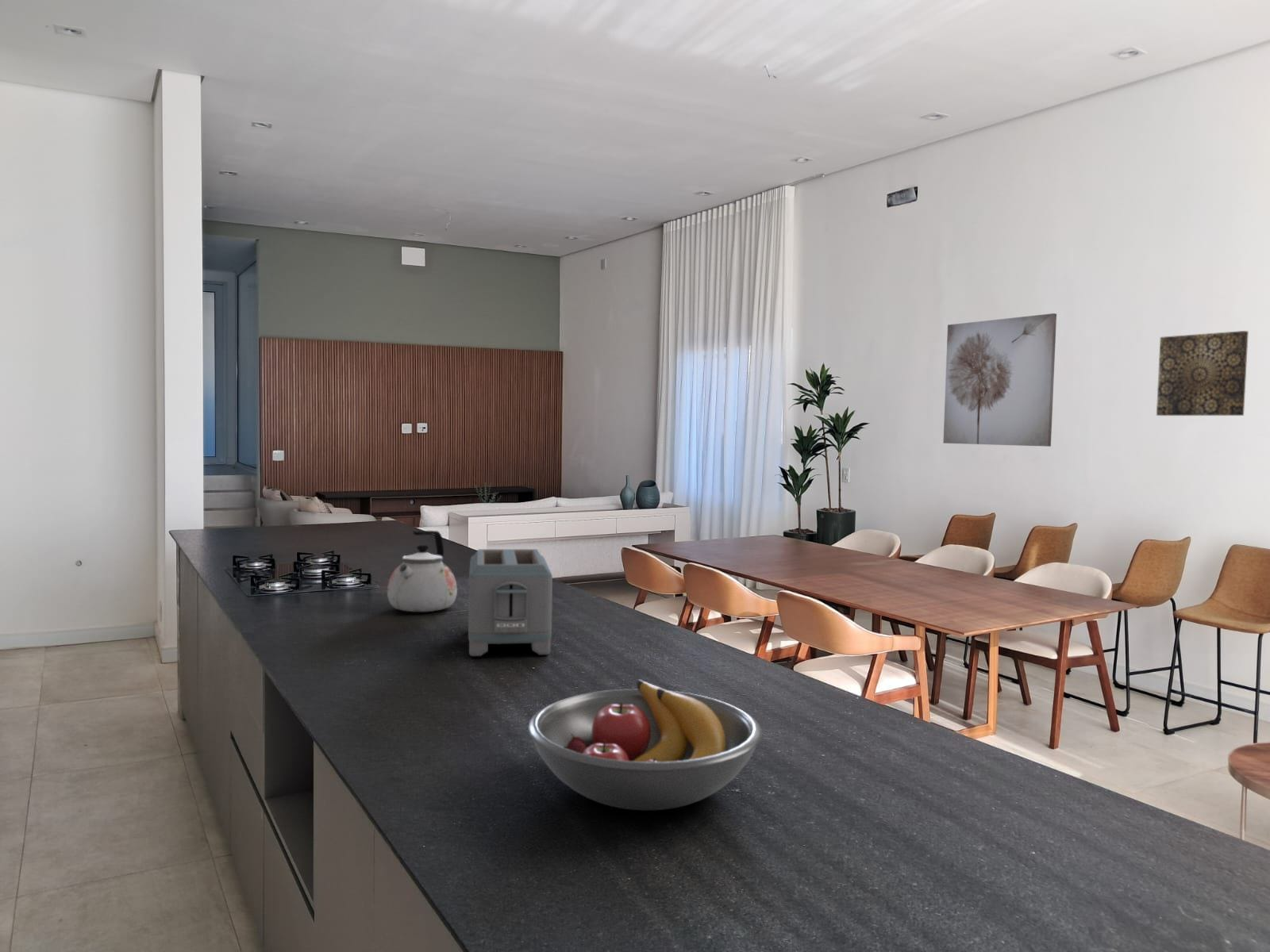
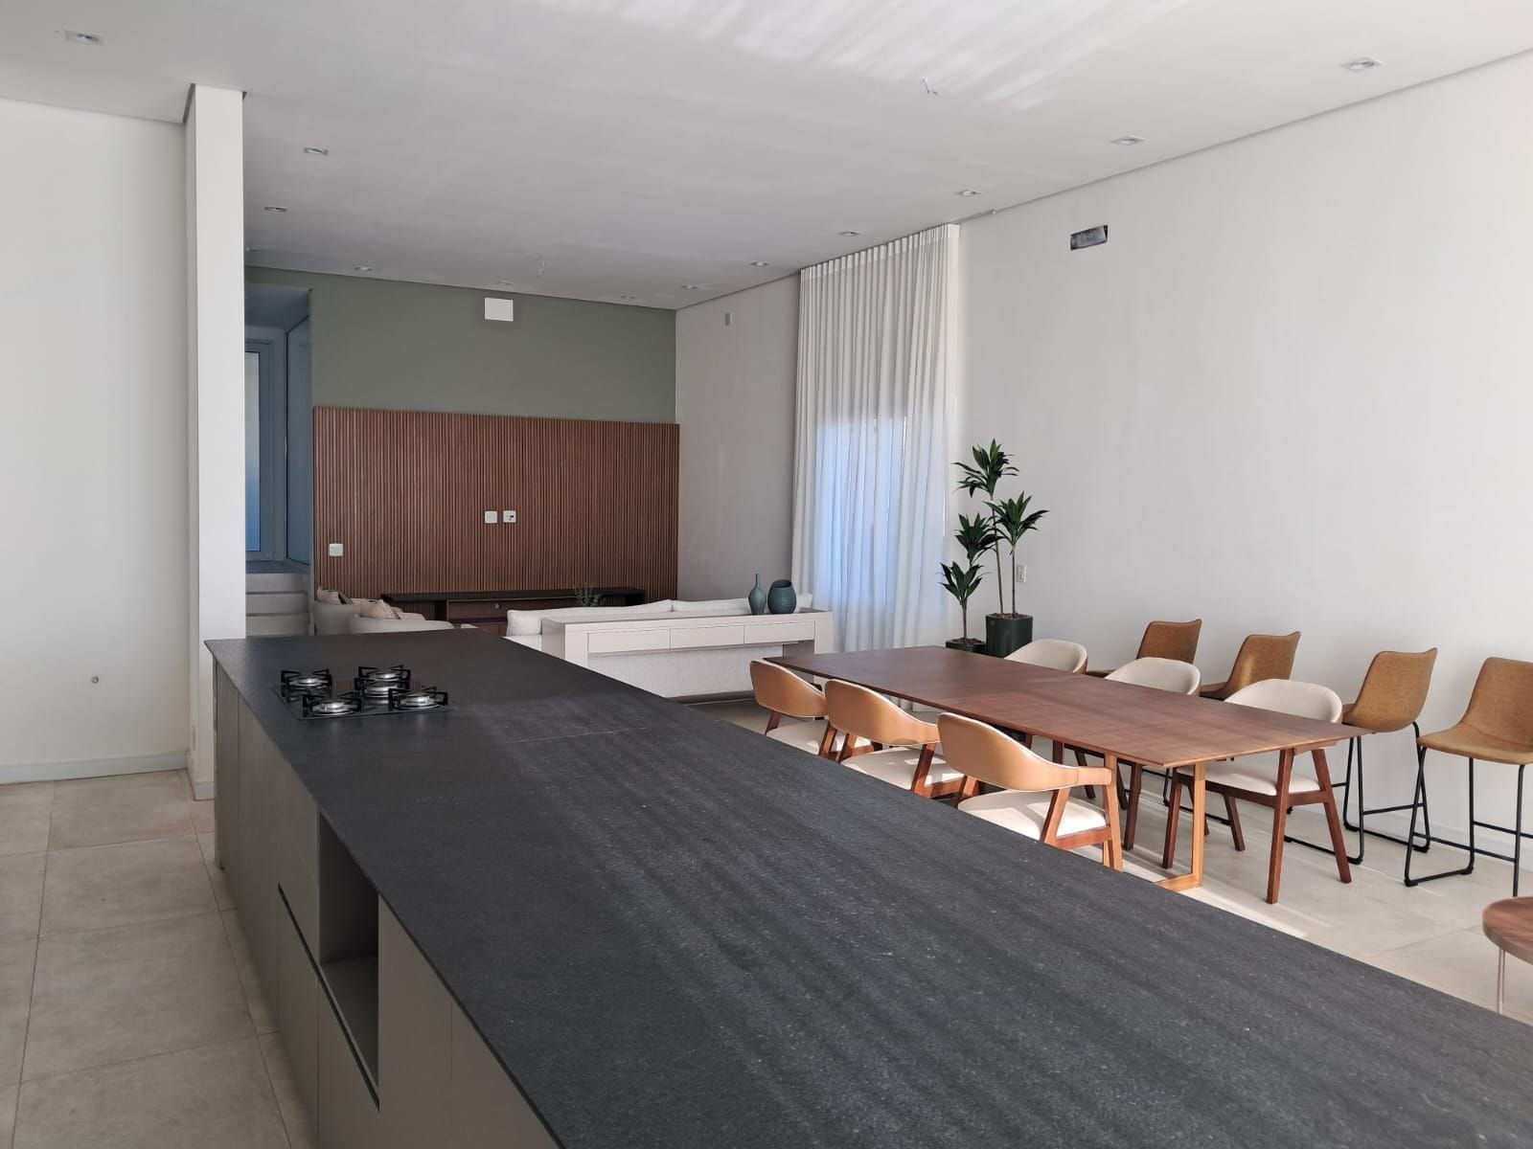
- fruit bowl (644, 747)
- wall art (1200, 374)
- wall art (996, 382)
- toaster (509, 600)
- kettle (421, 570)
